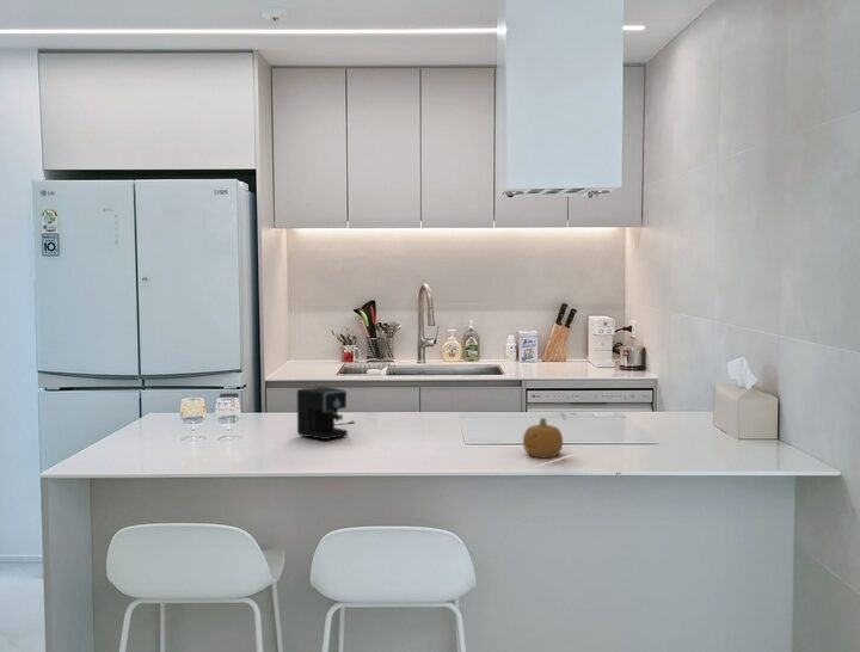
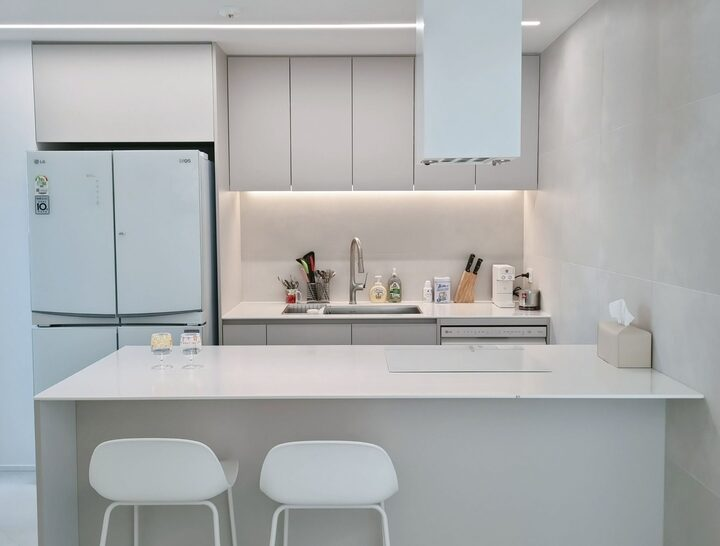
- coffee maker (339, 408)
- fruit (542, 436)
